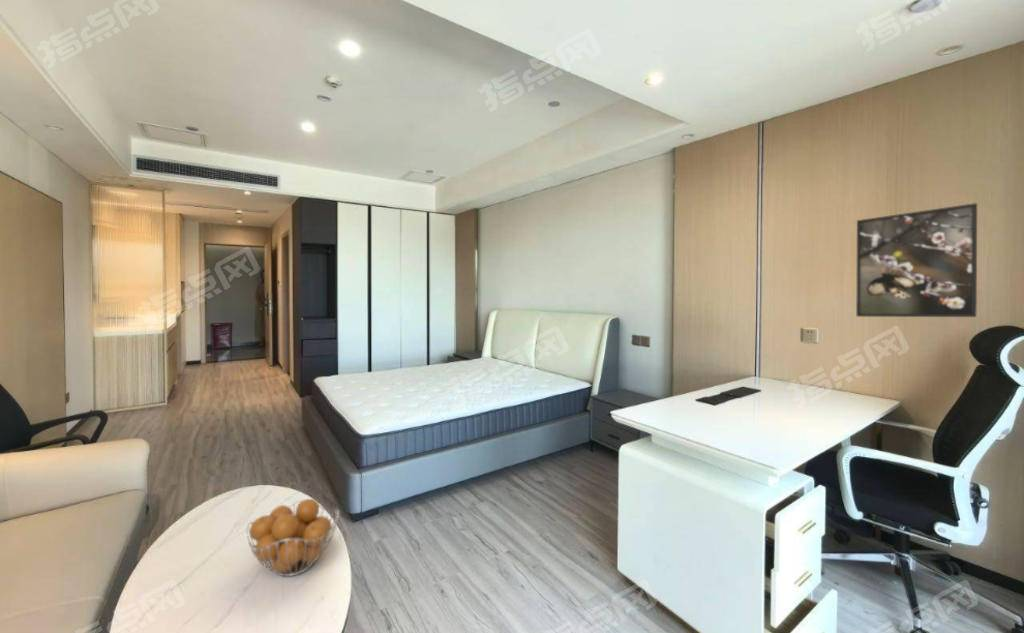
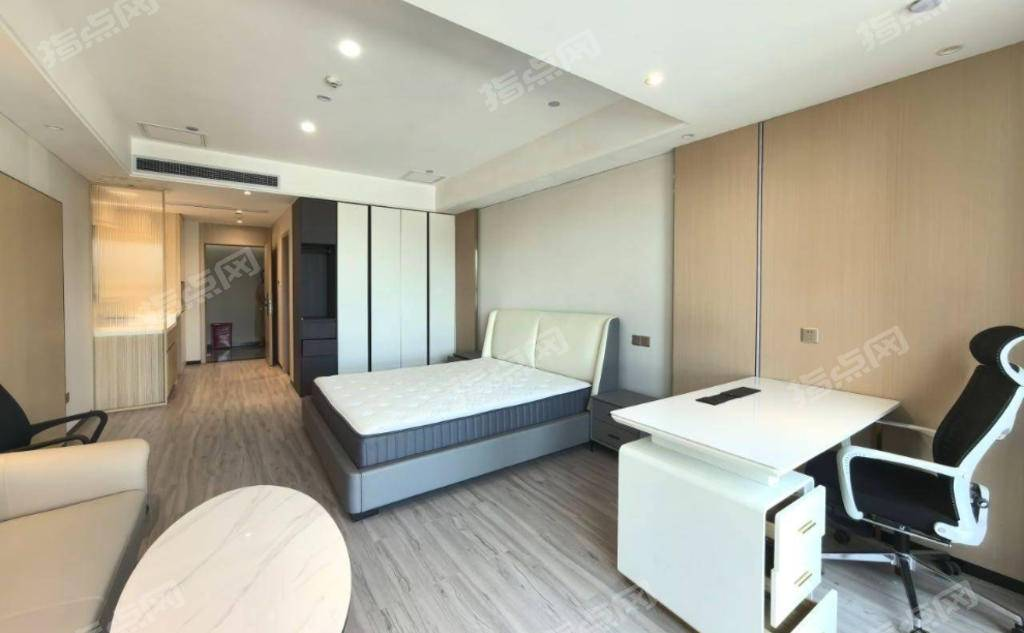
- fruit basket (295, 535)
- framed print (911, 264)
